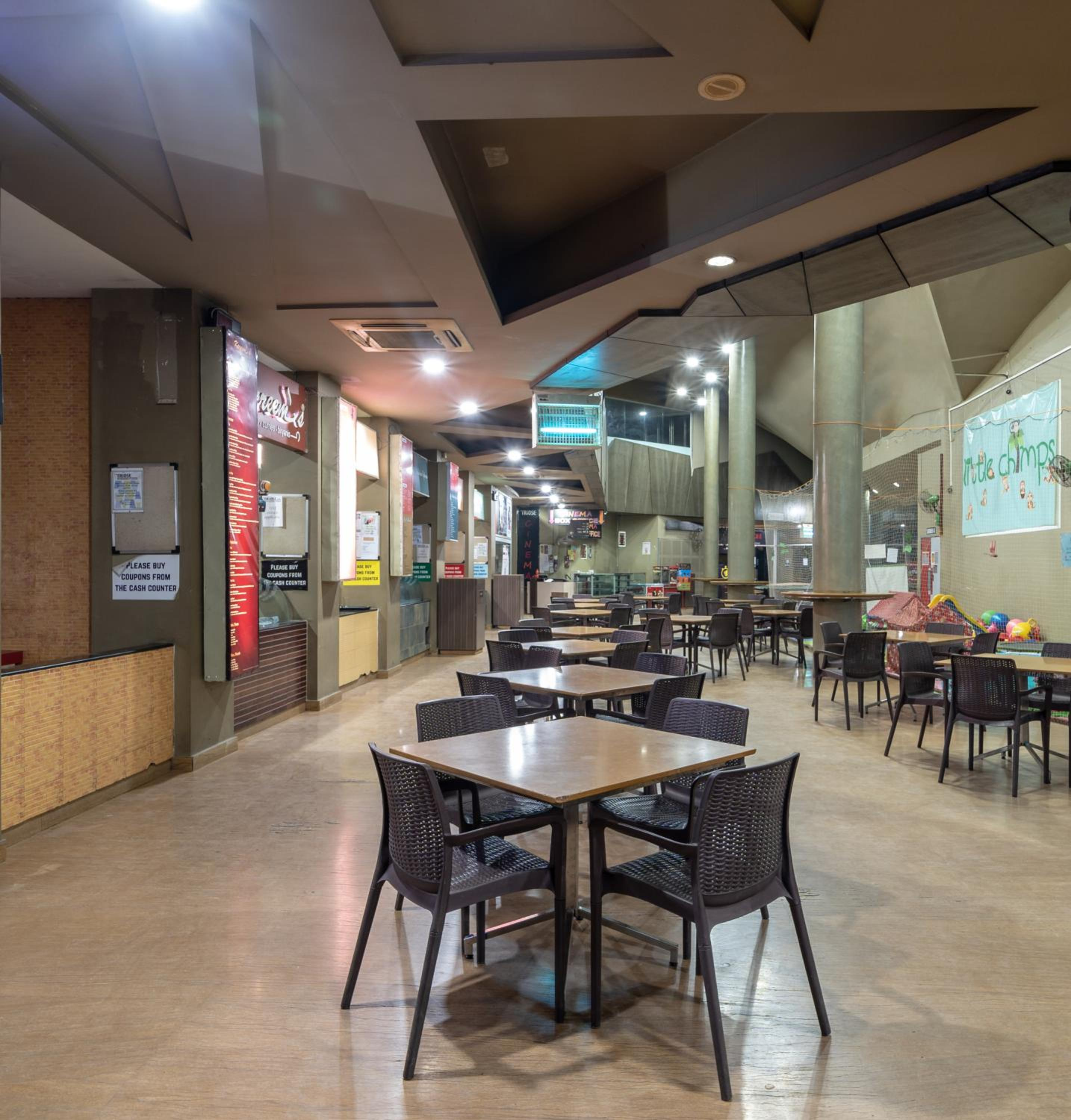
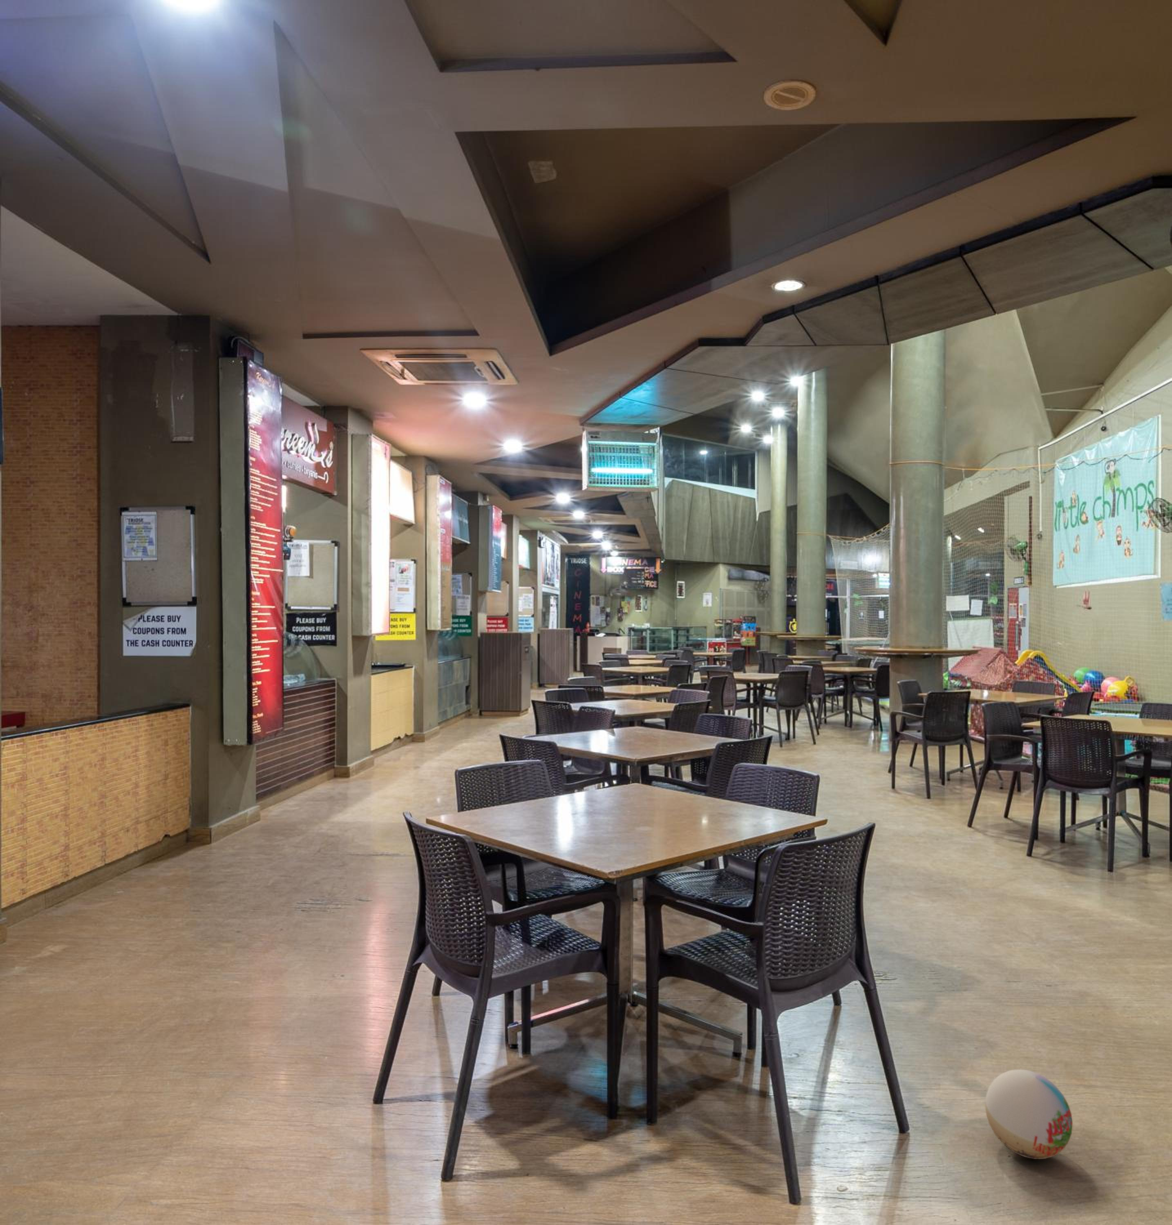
+ ball (1028, 1113)
